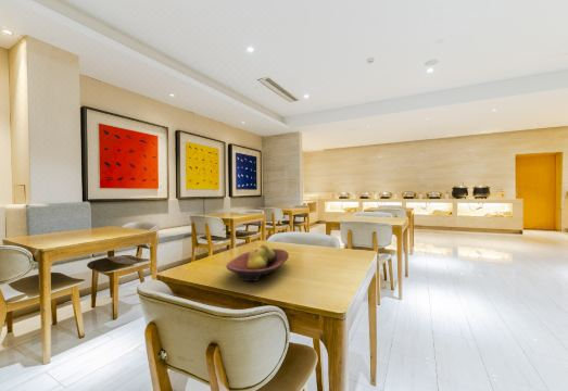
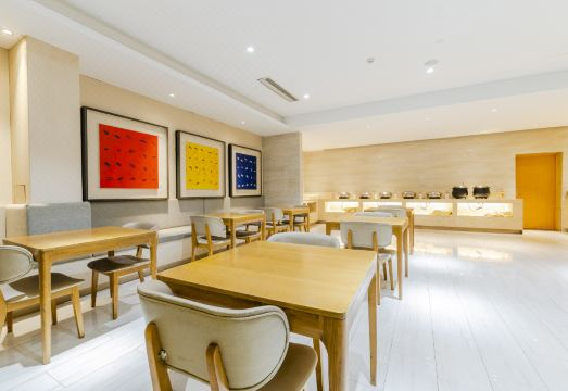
- fruit bowl (260, 258)
